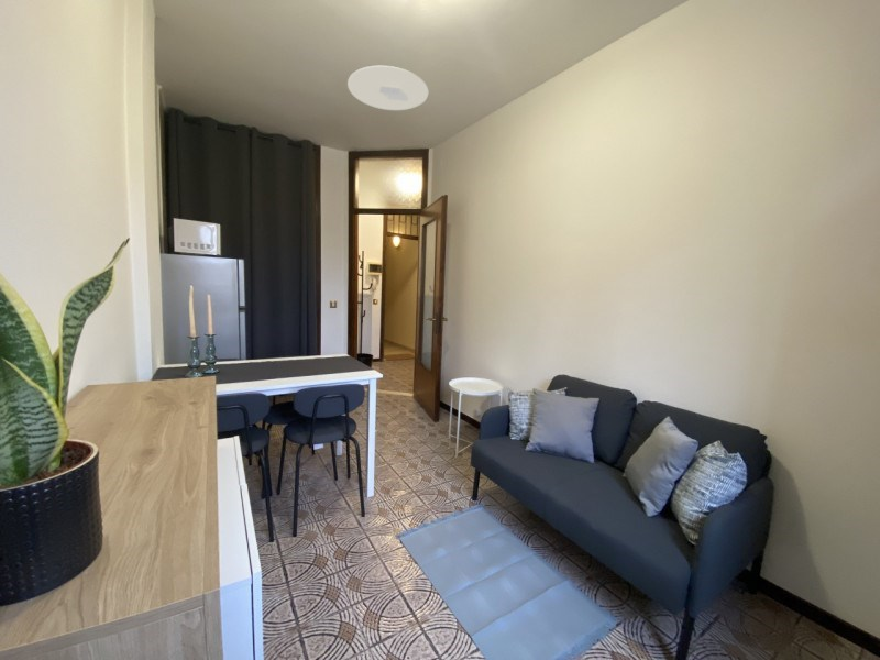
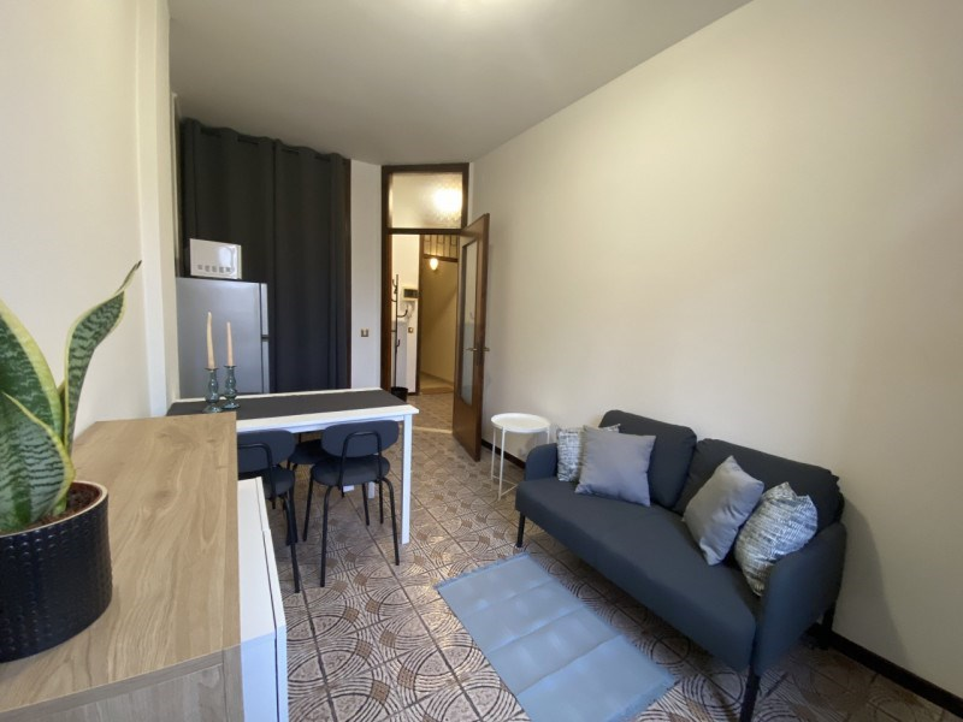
- ceiling light (388, 86)
